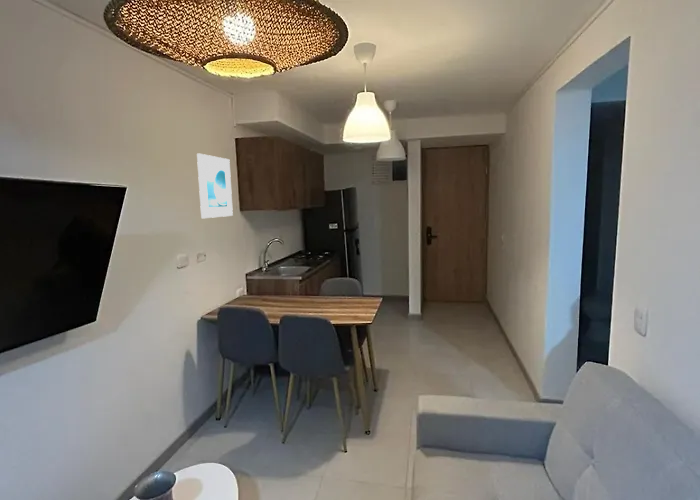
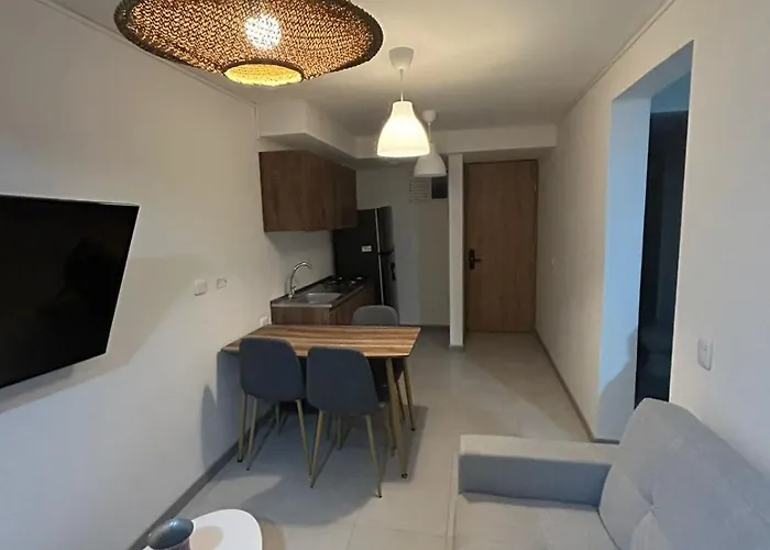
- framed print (216, 187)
